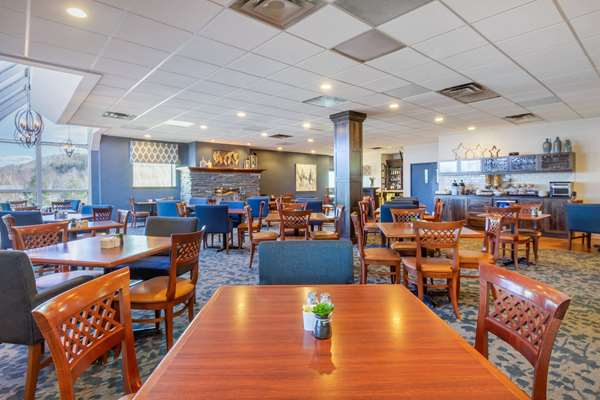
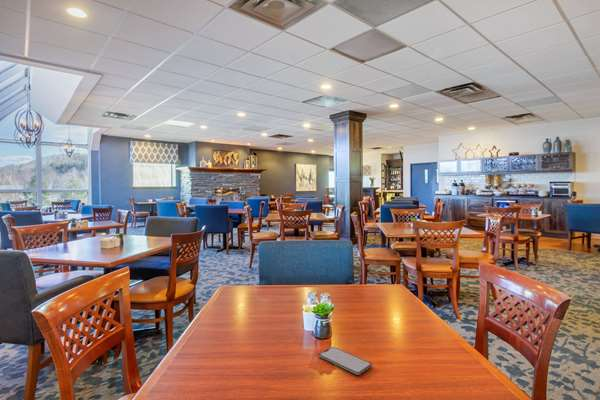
+ smartphone (344, 359)
